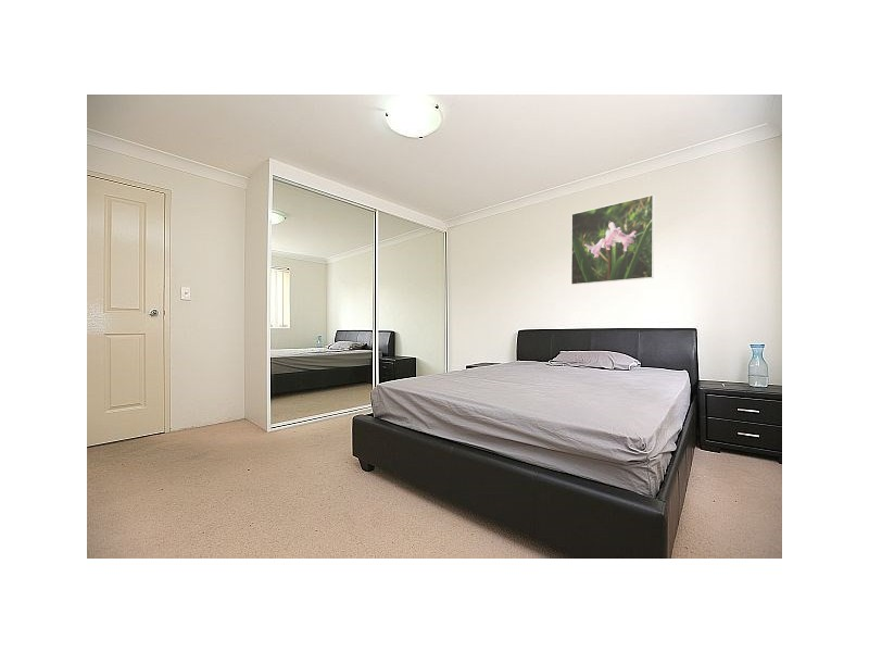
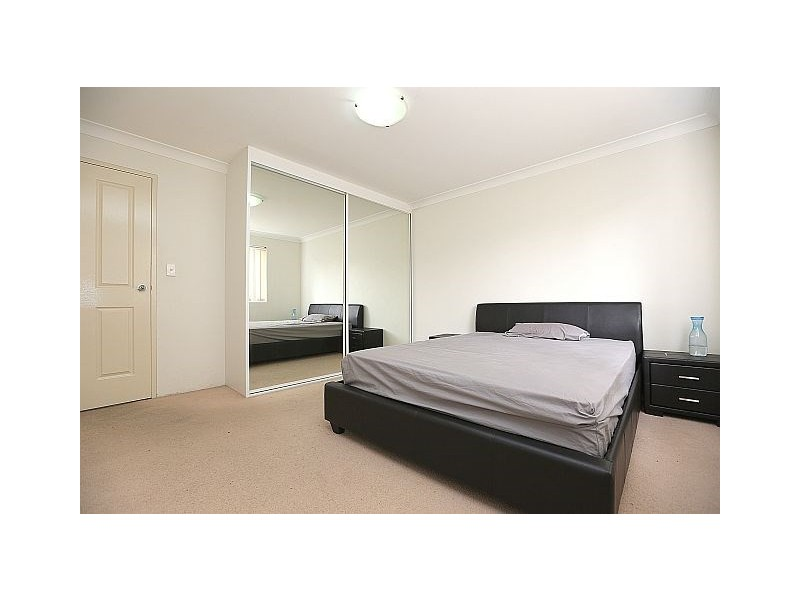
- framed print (609, 243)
